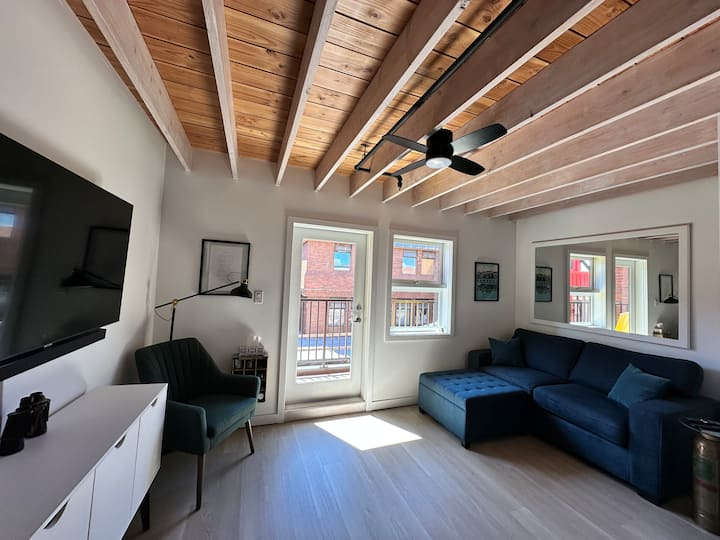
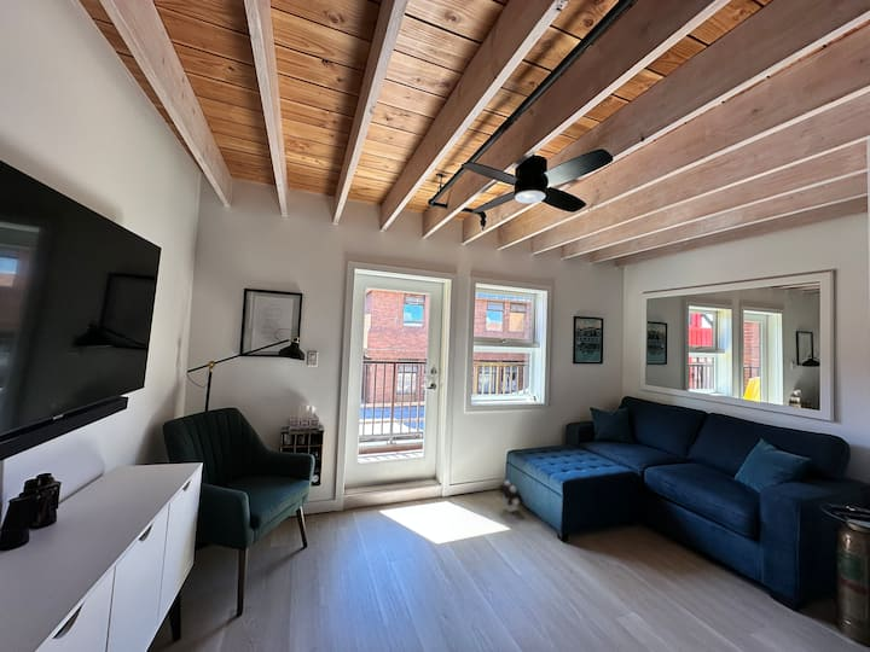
+ plush toy (511, 496)
